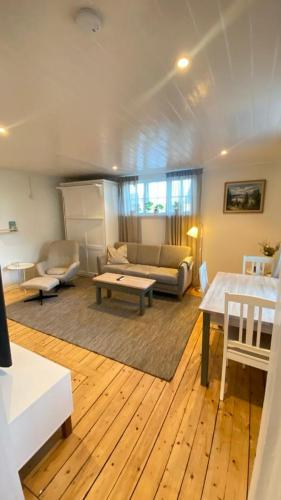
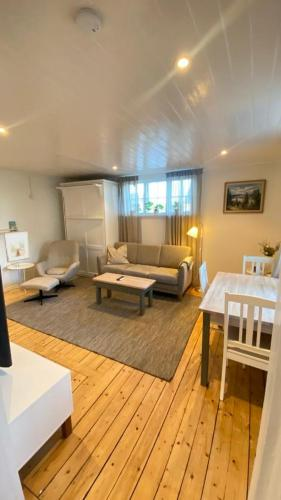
+ picture frame (17, 246)
